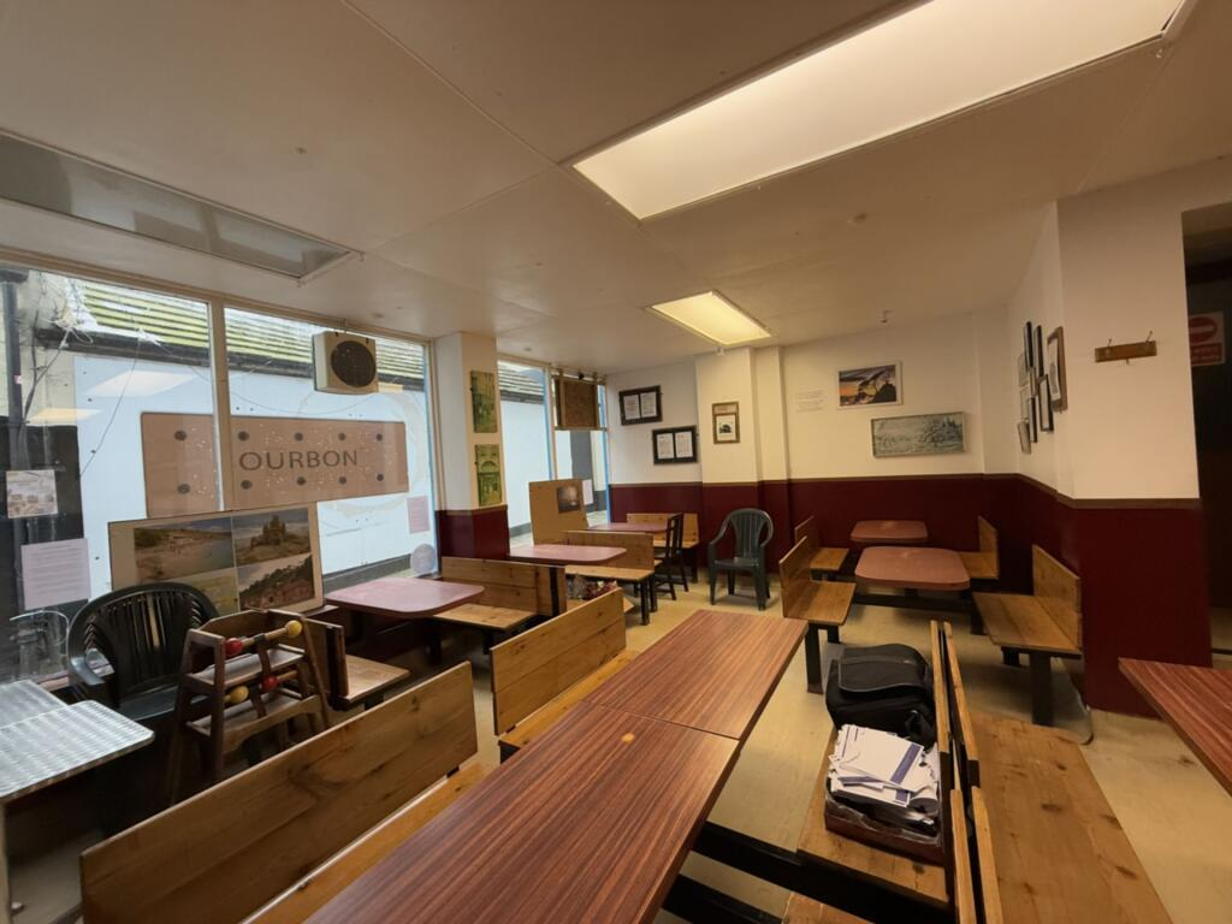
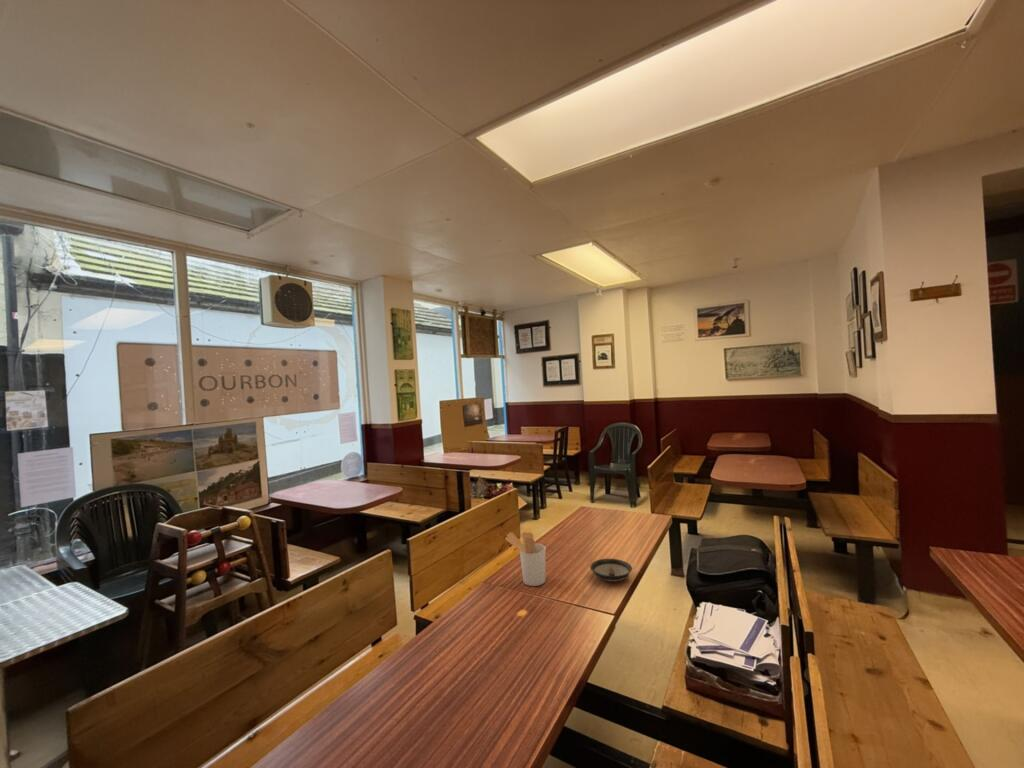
+ saucer (611, 571)
+ utensil holder (526, 556)
